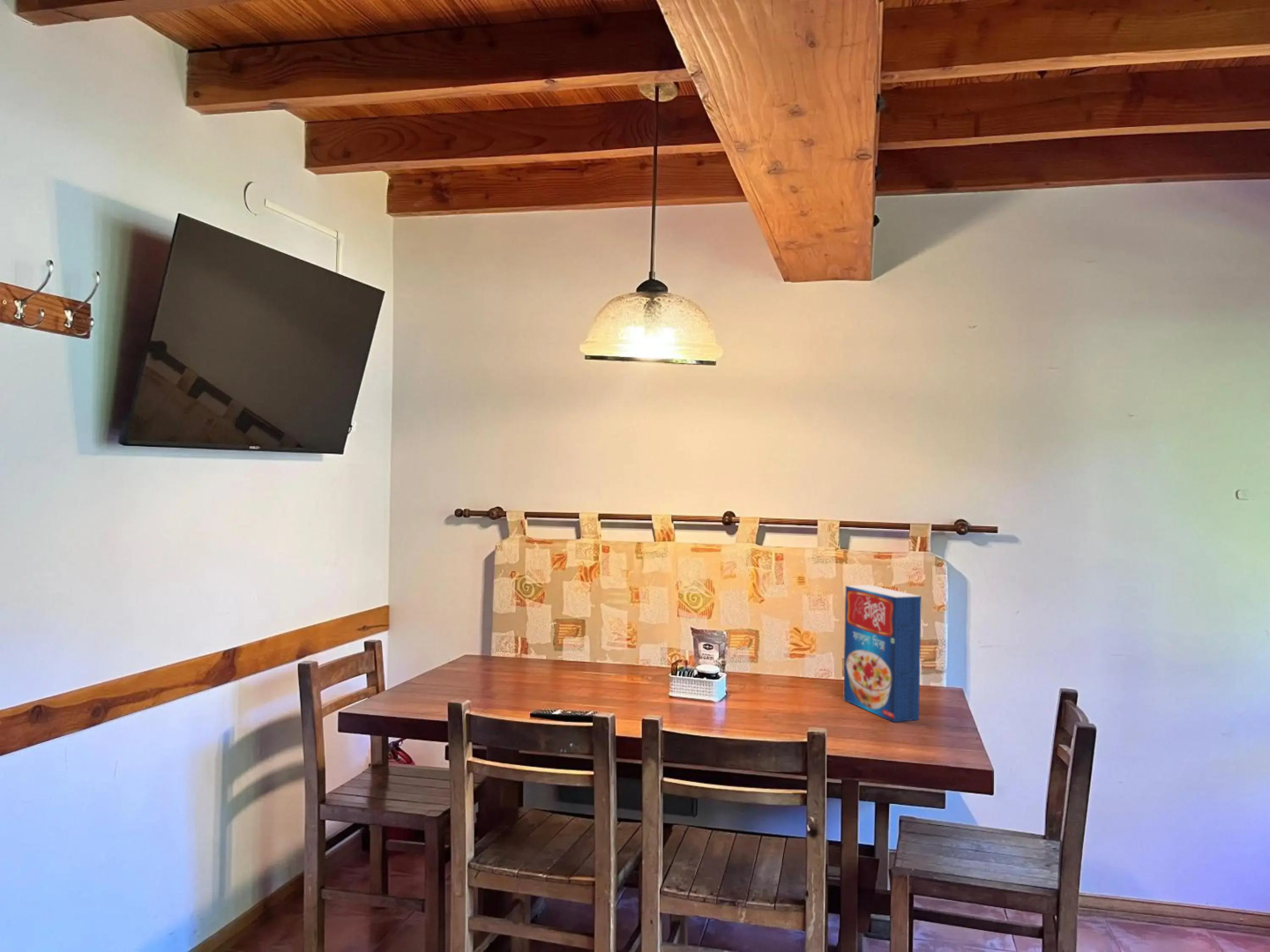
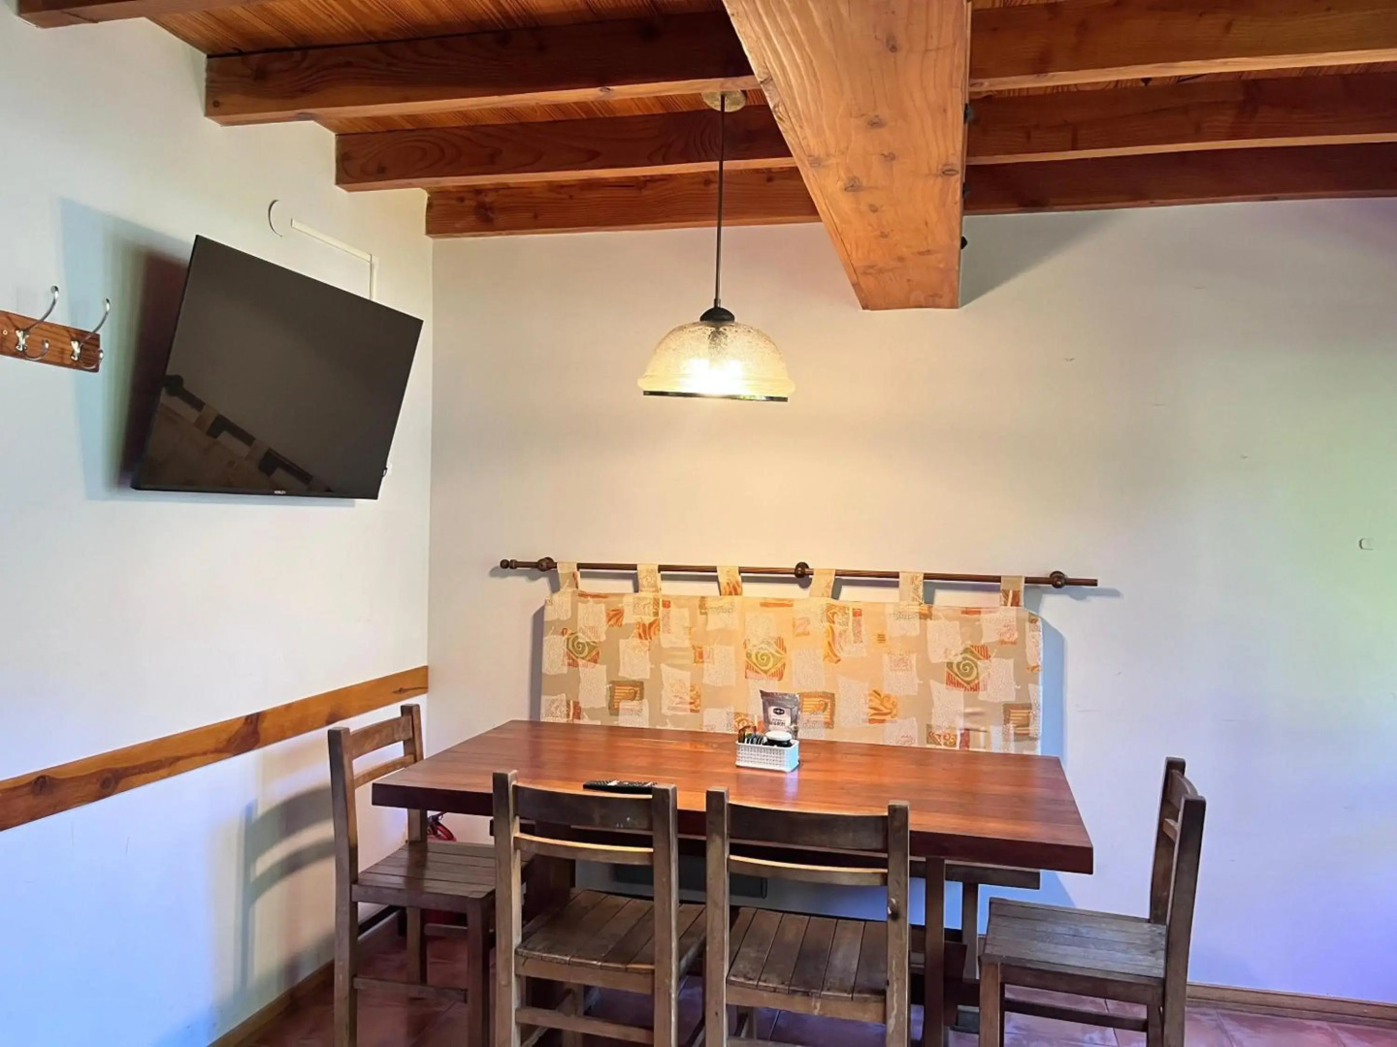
- cereal box (880, 650)
